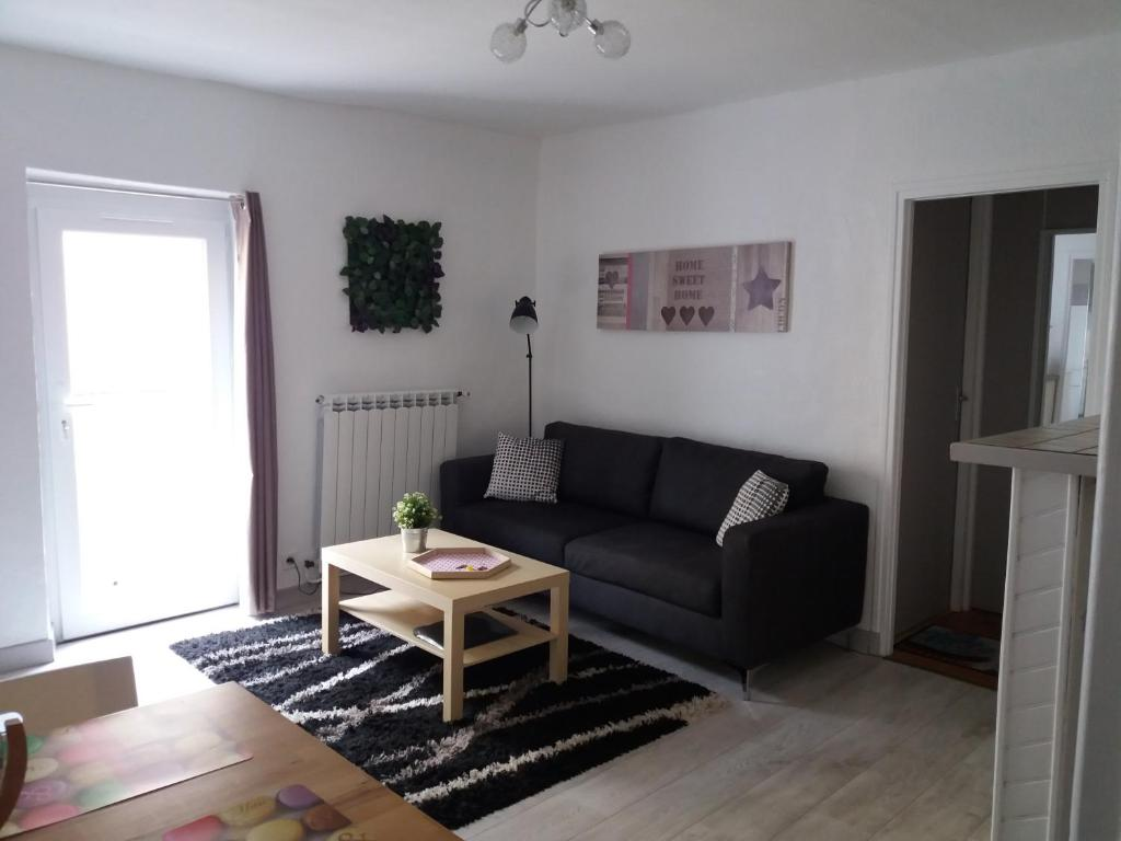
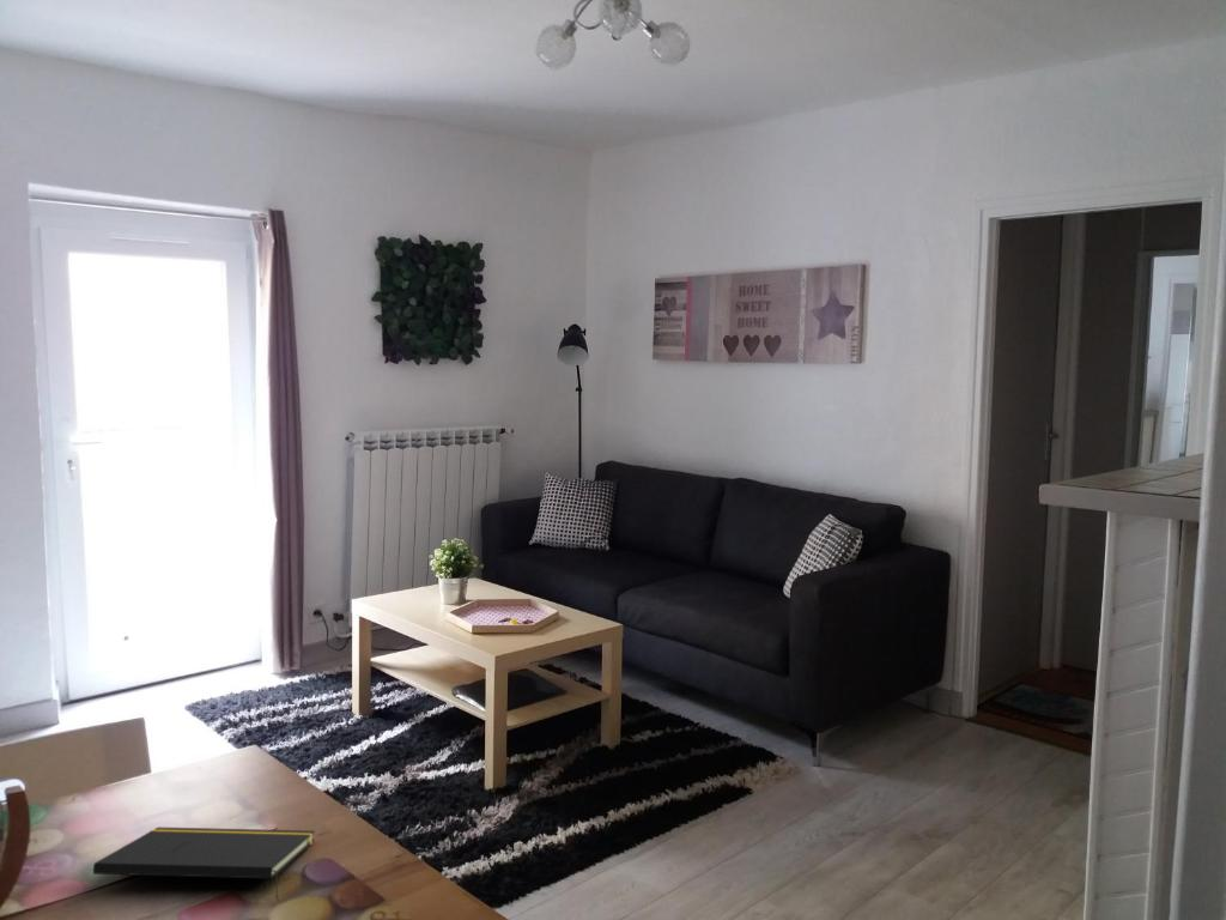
+ notepad (211, 851)
